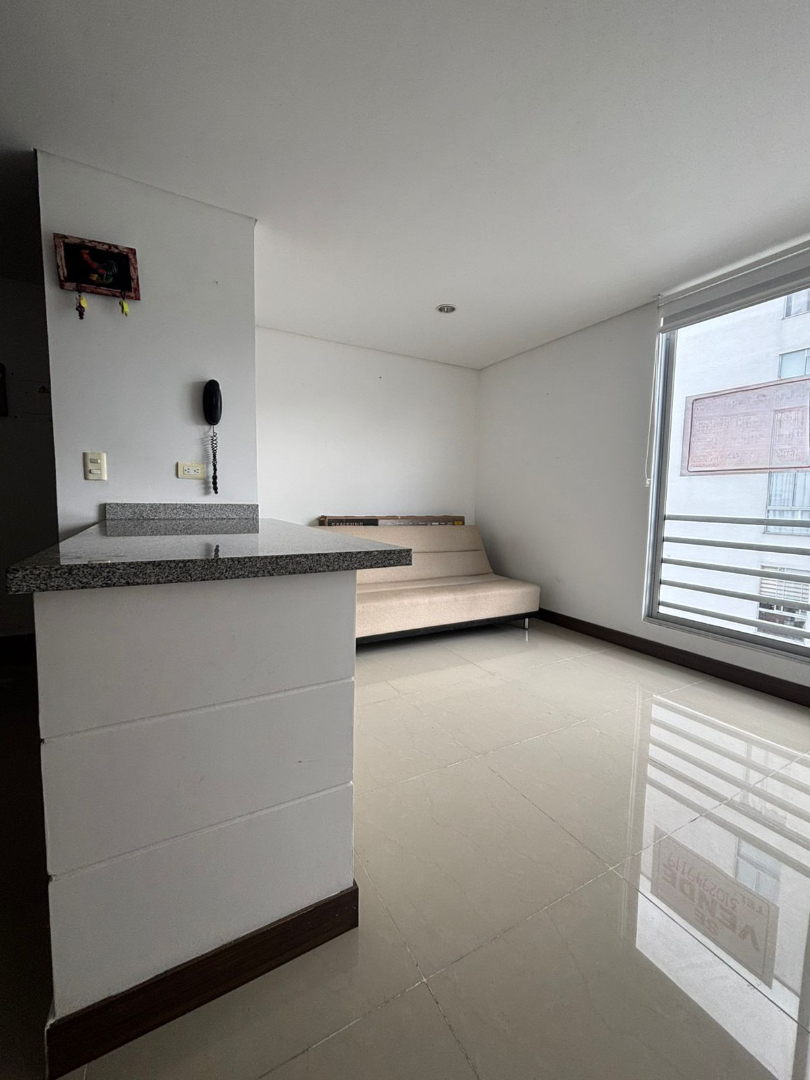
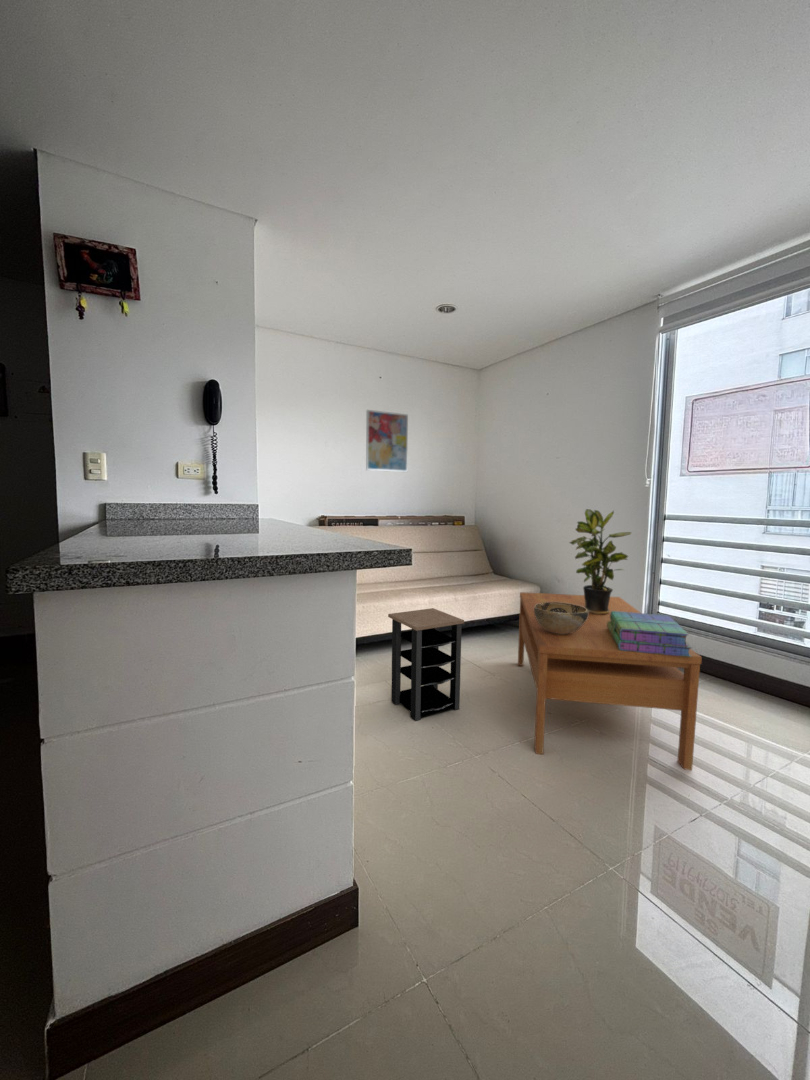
+ coffee table (585, 660)
+ side table (425, 661)
+ decorative bowl (560, 619)
+ wall art (387, 441)
+ potted plant (596, 561)
+ stack of books (645, 631)
